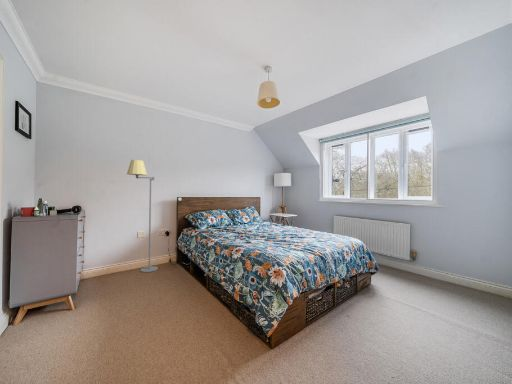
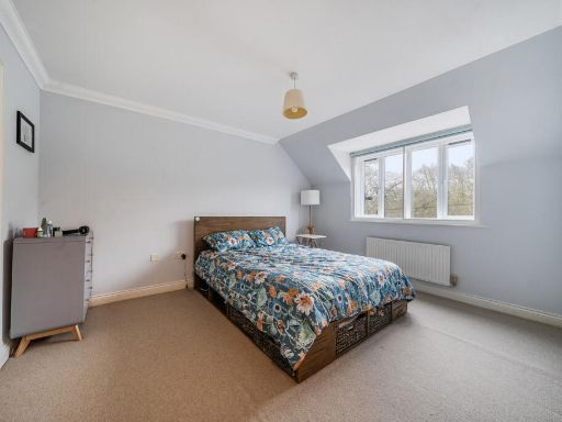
- floor lamp (149, 216)
